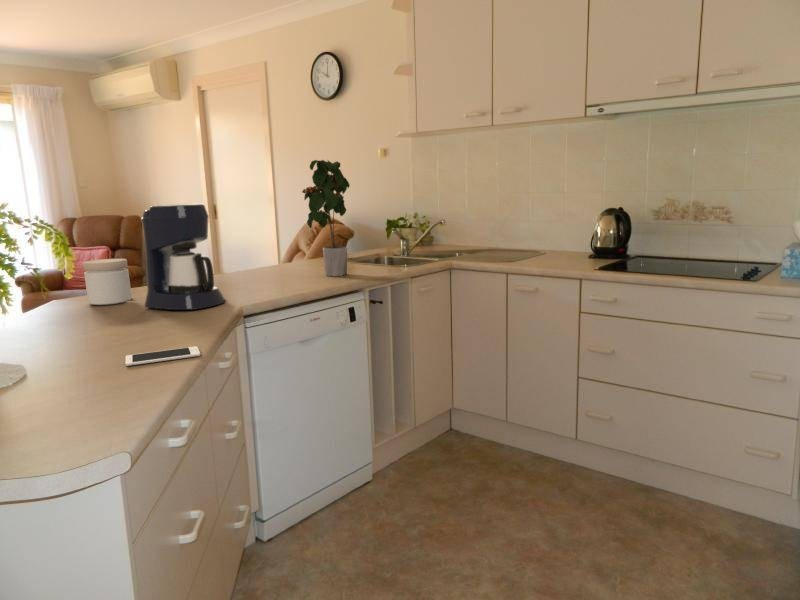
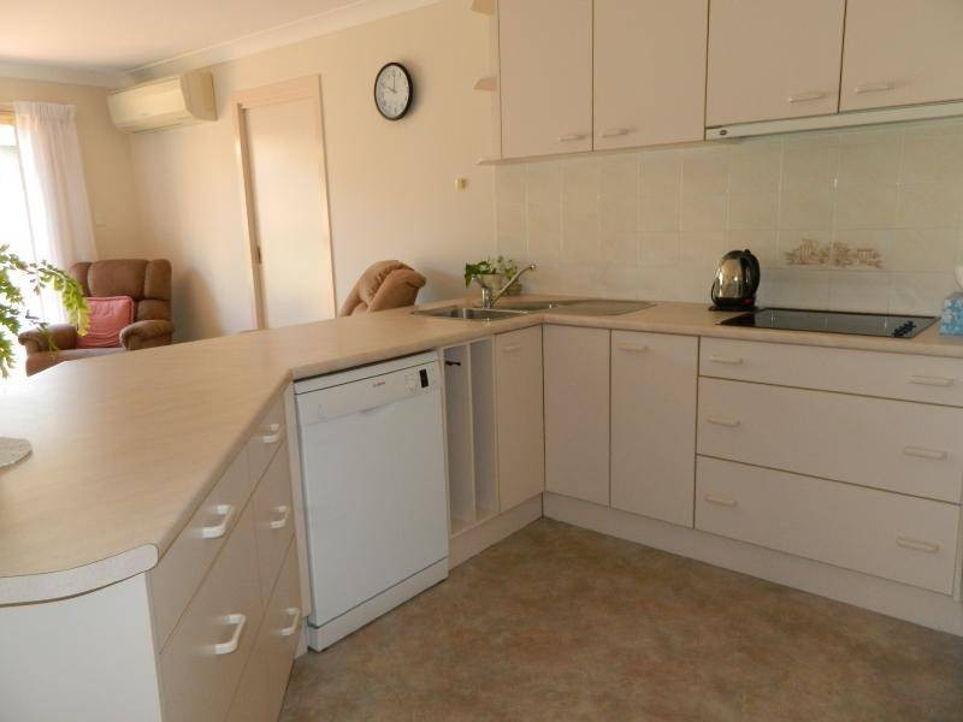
- cell phone (163, 355)
- potted plant (329, 217)
- coffee maker (182, 254)
- jar (107, 281)
